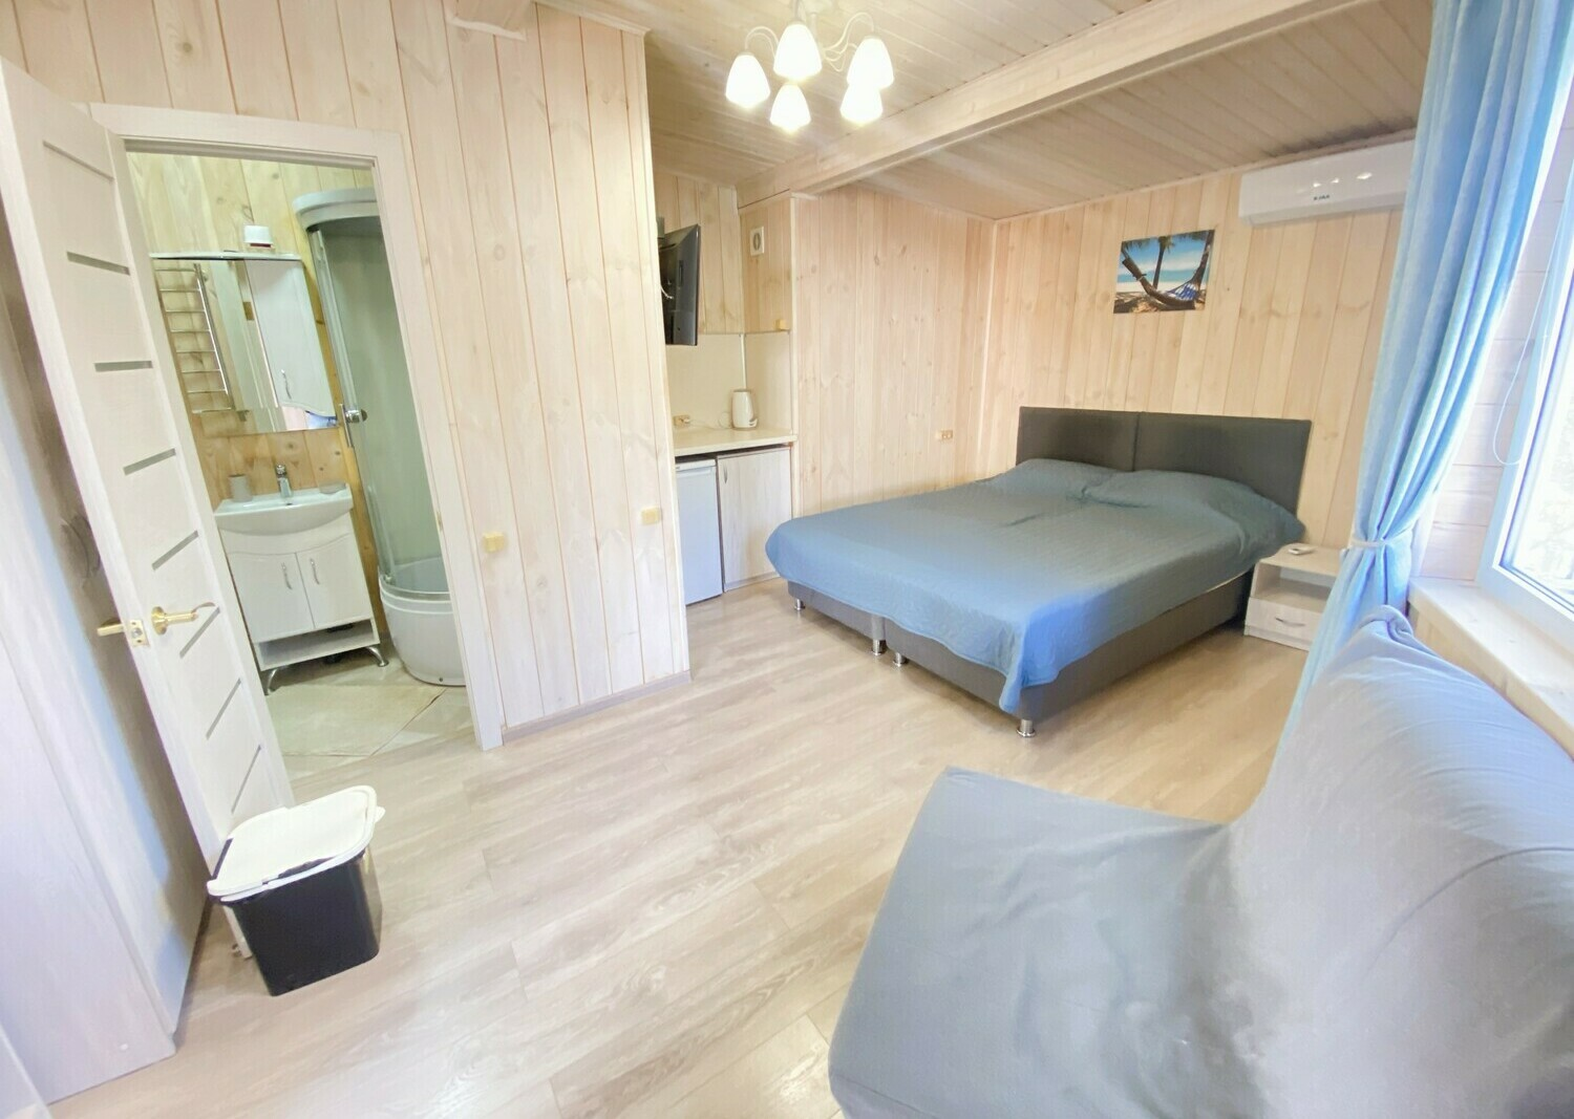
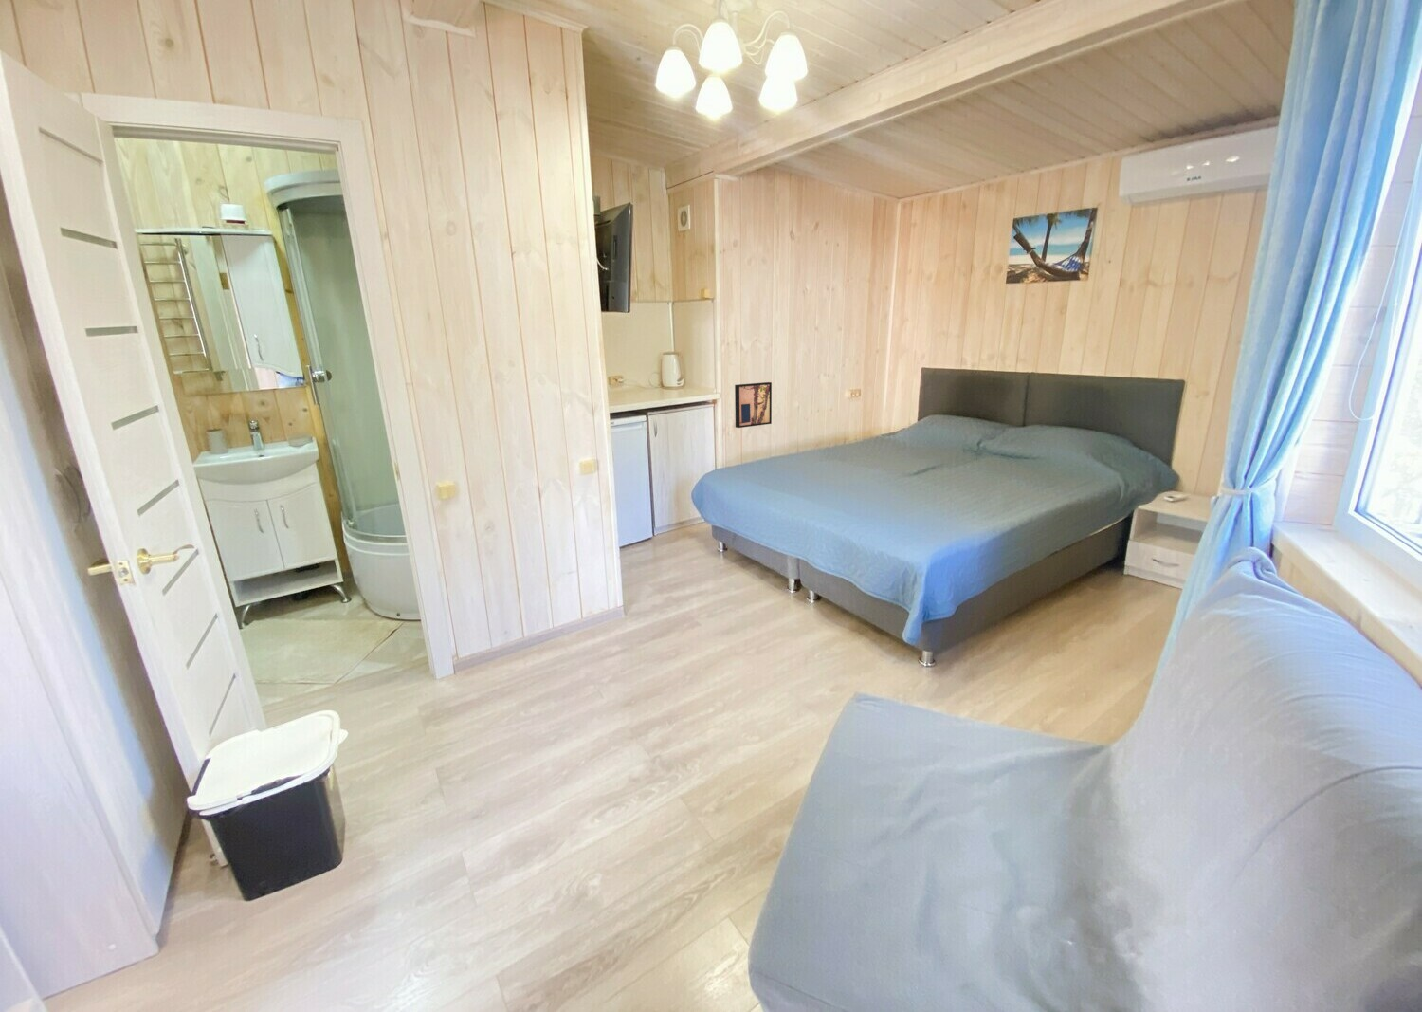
+ wall art (753, 404)
